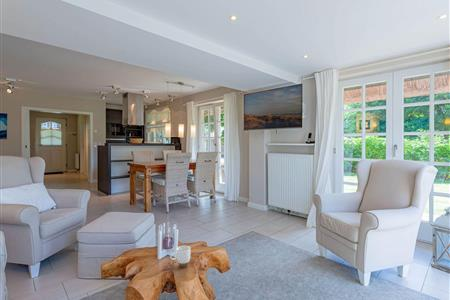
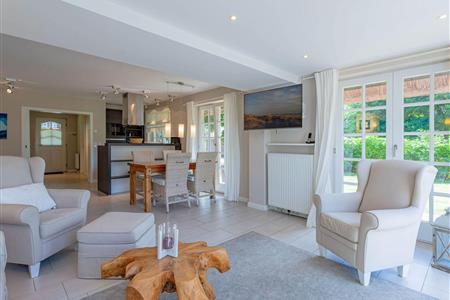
- mug (180, 257)
